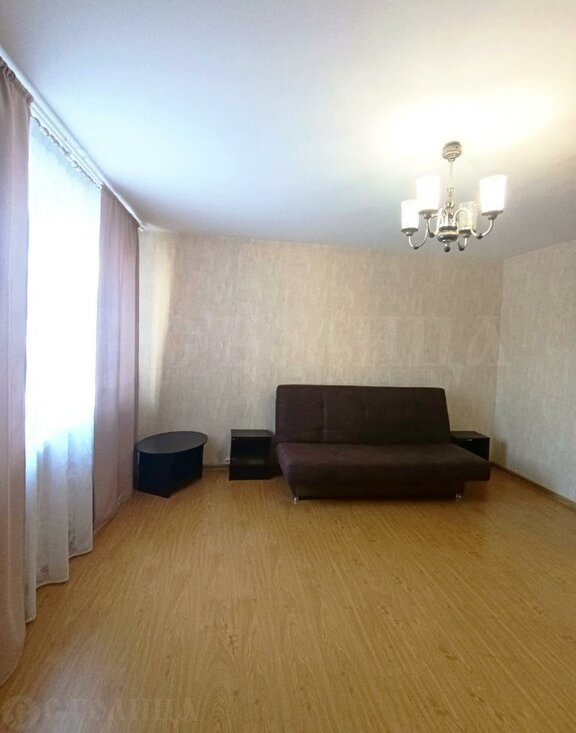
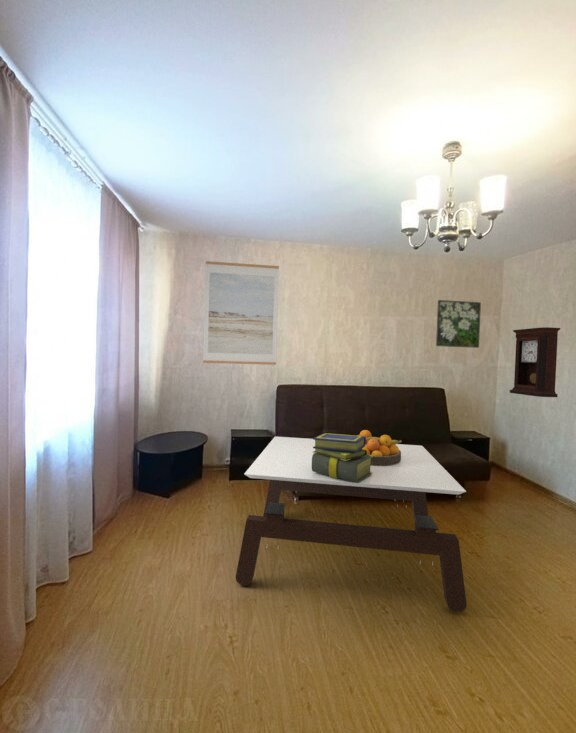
+ fruit bowl (372, 445)
+ coffee table (346, 495)
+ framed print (458, 324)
+ stack of books (340, 454)
+ pendulum clock (532, 362)
+ wall art (241, 313)
